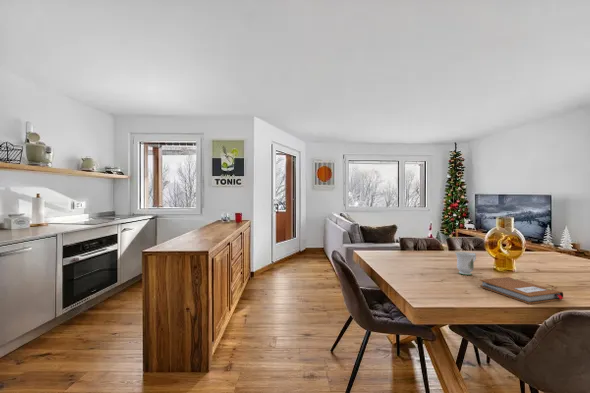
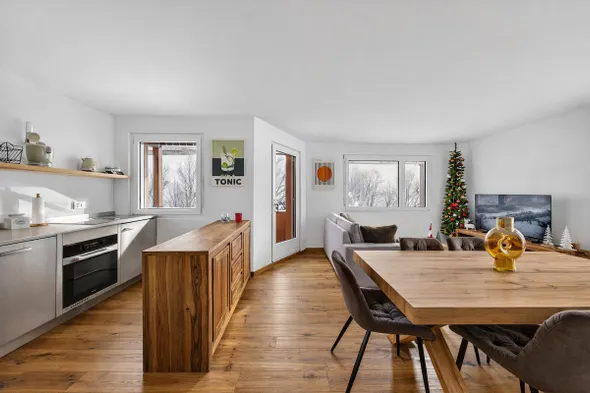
- mug (467, 263)
- notebook (520, 289)
